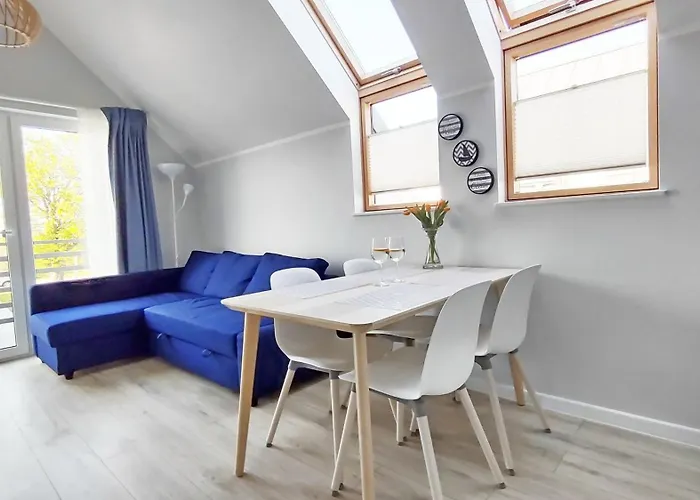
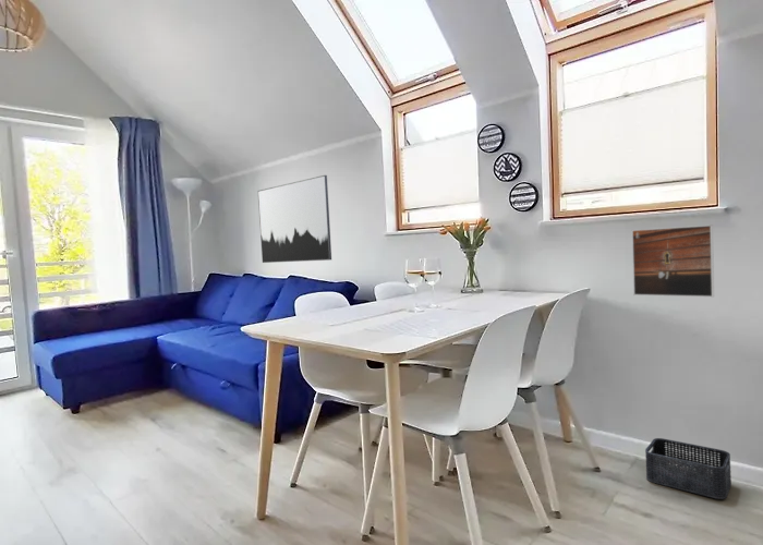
+ wall art (291, 222)
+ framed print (670, 262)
+ storage bin (687, 467)
